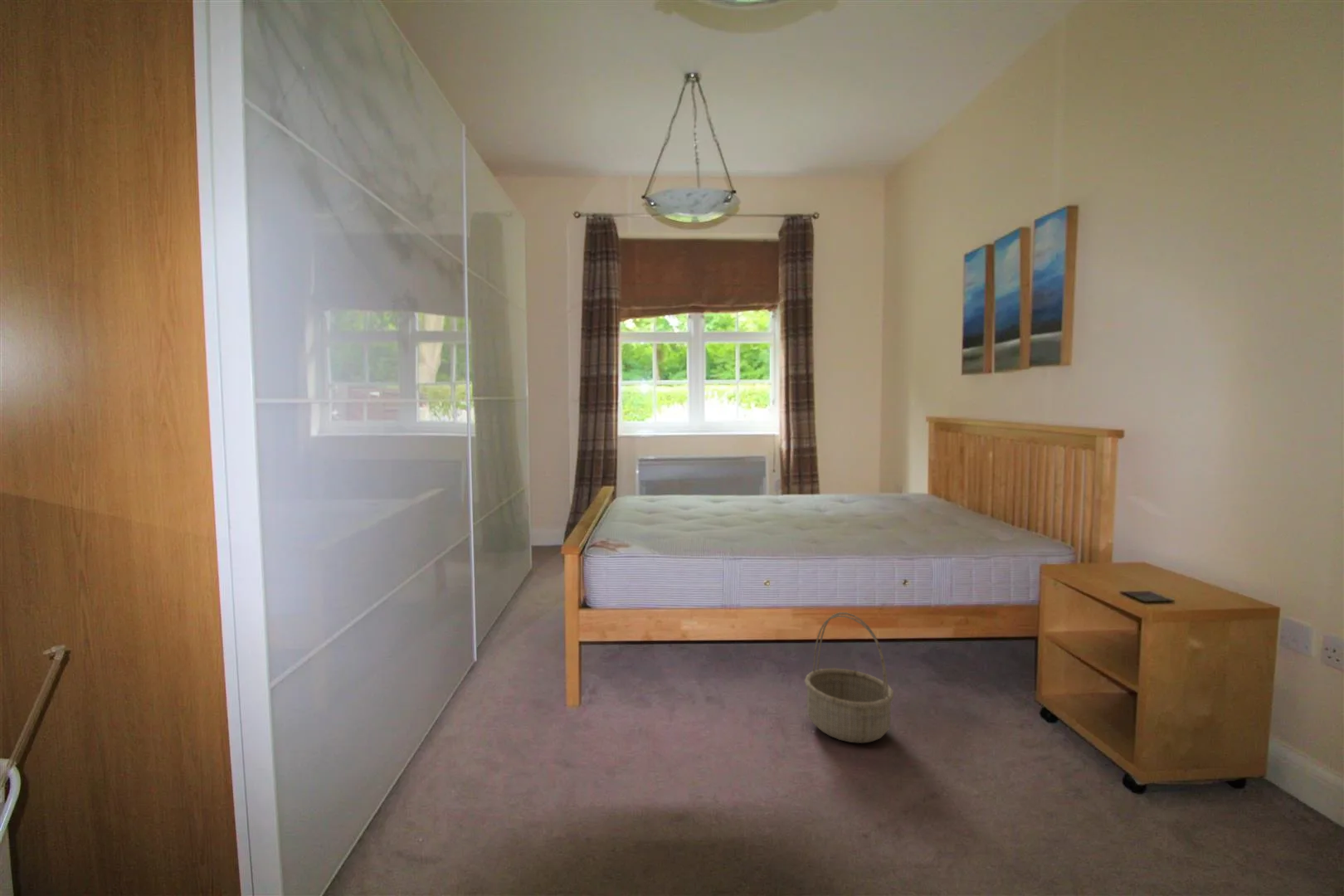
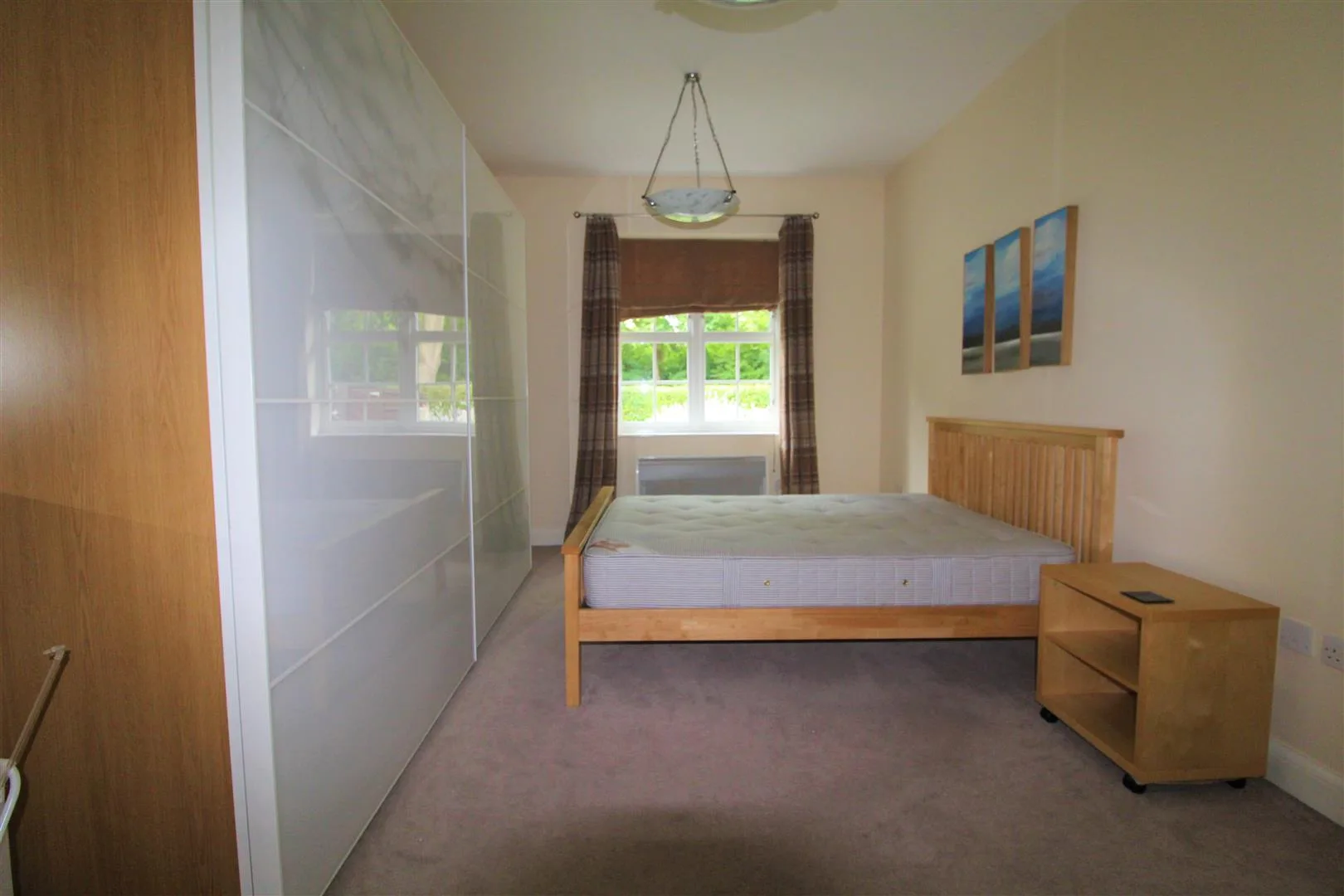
- basket (848, 671)
